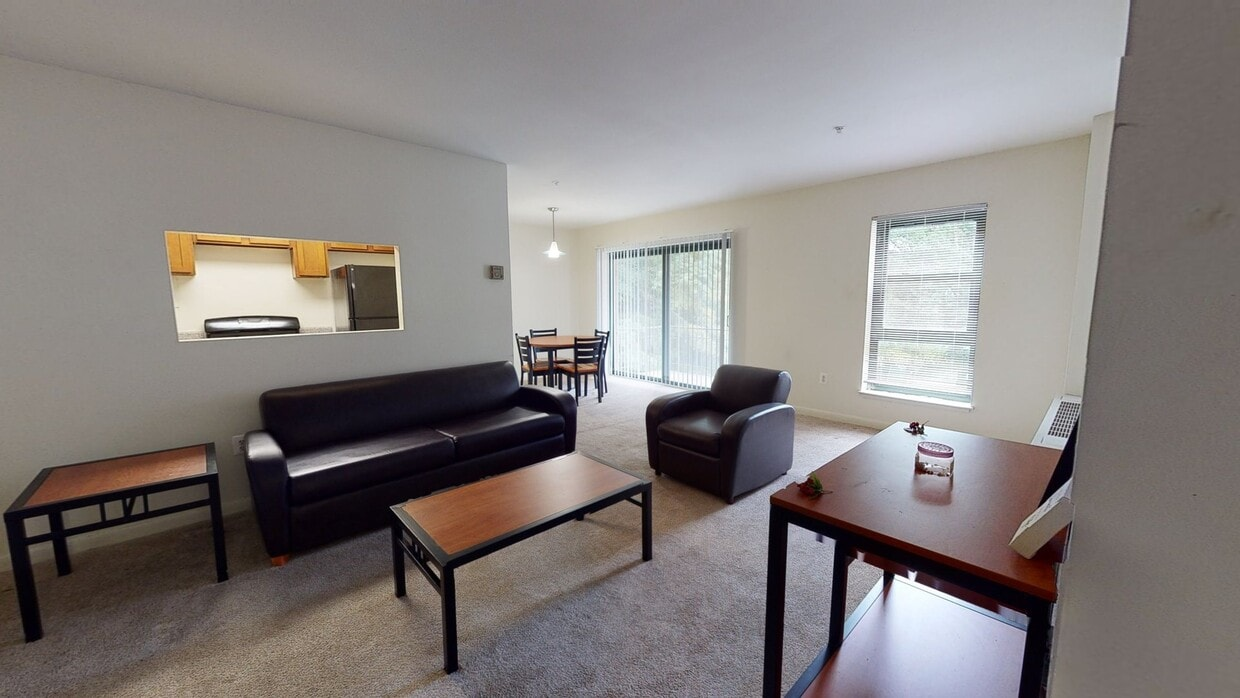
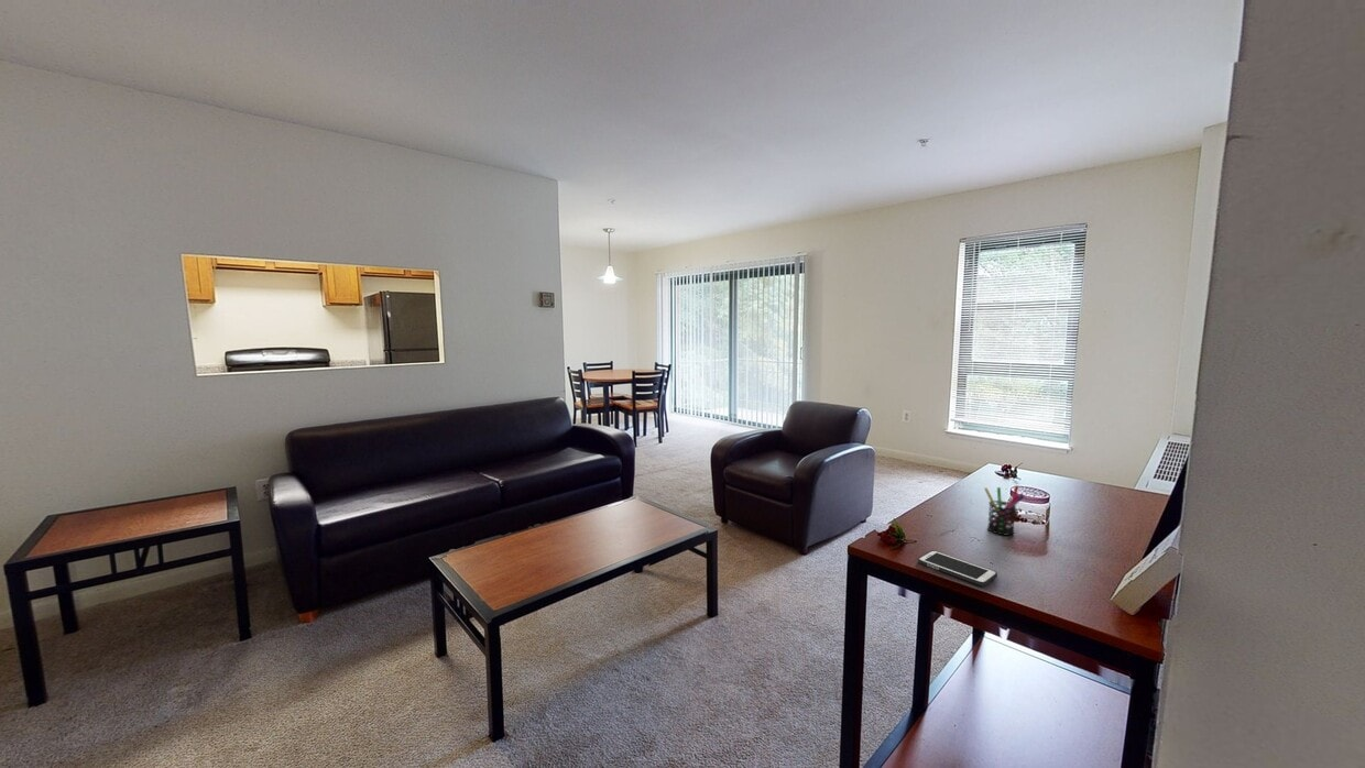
+ pen holder (1002, 507)
+ cell phone (956, 567)
